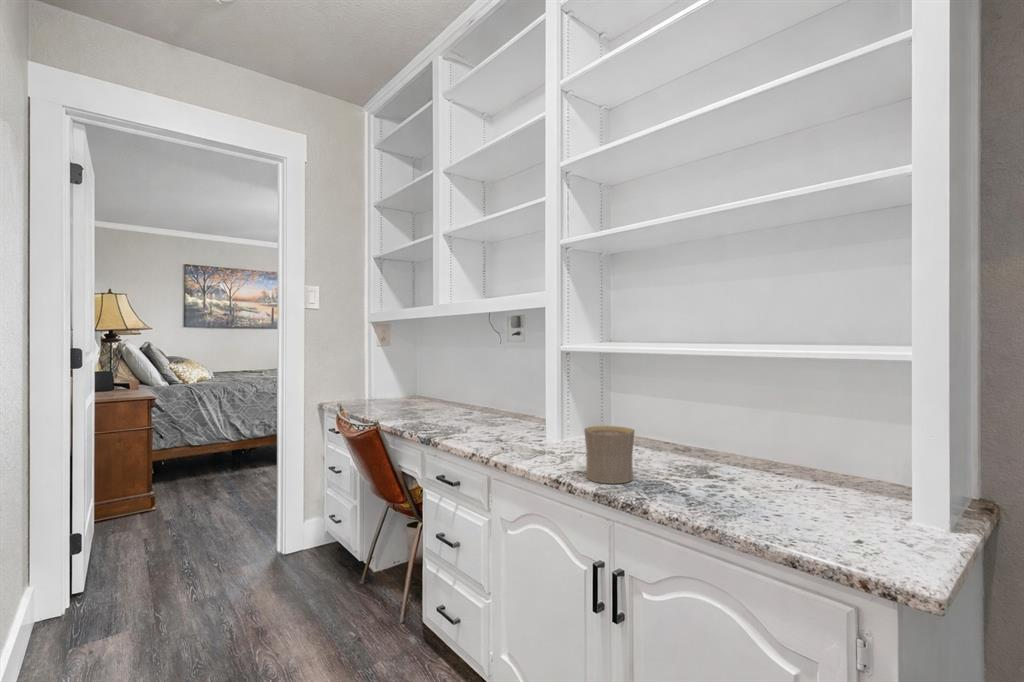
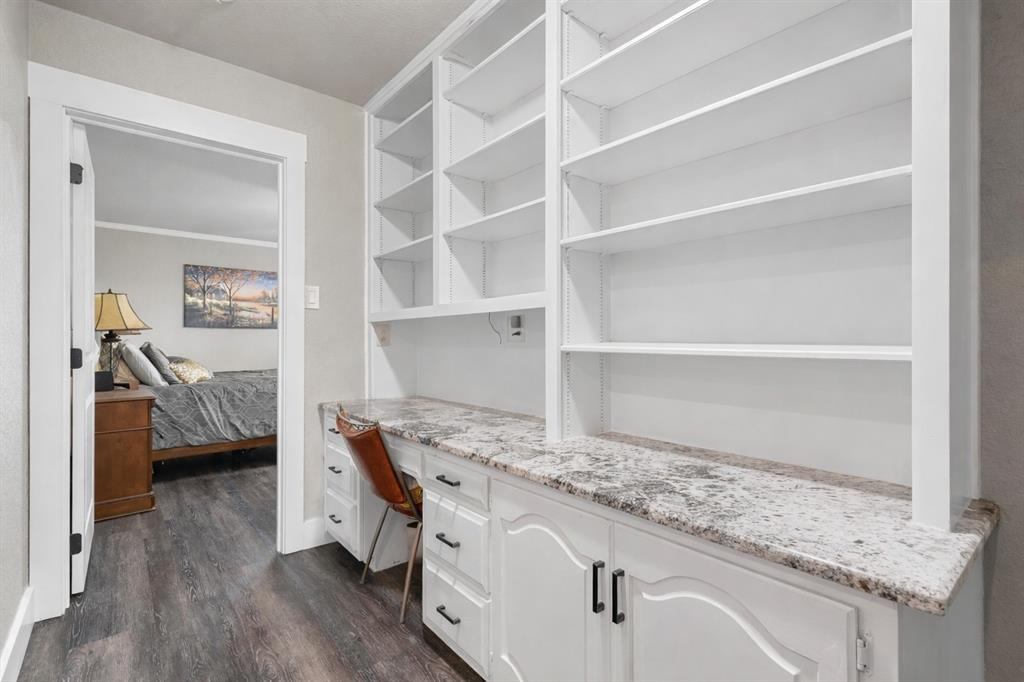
- cup (609, 453)
